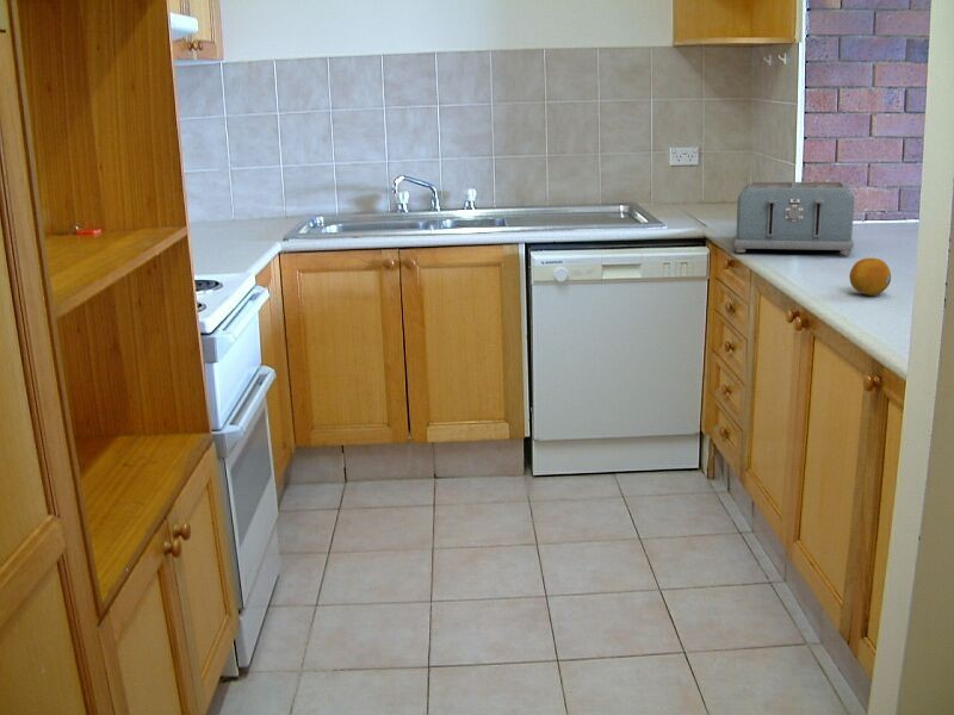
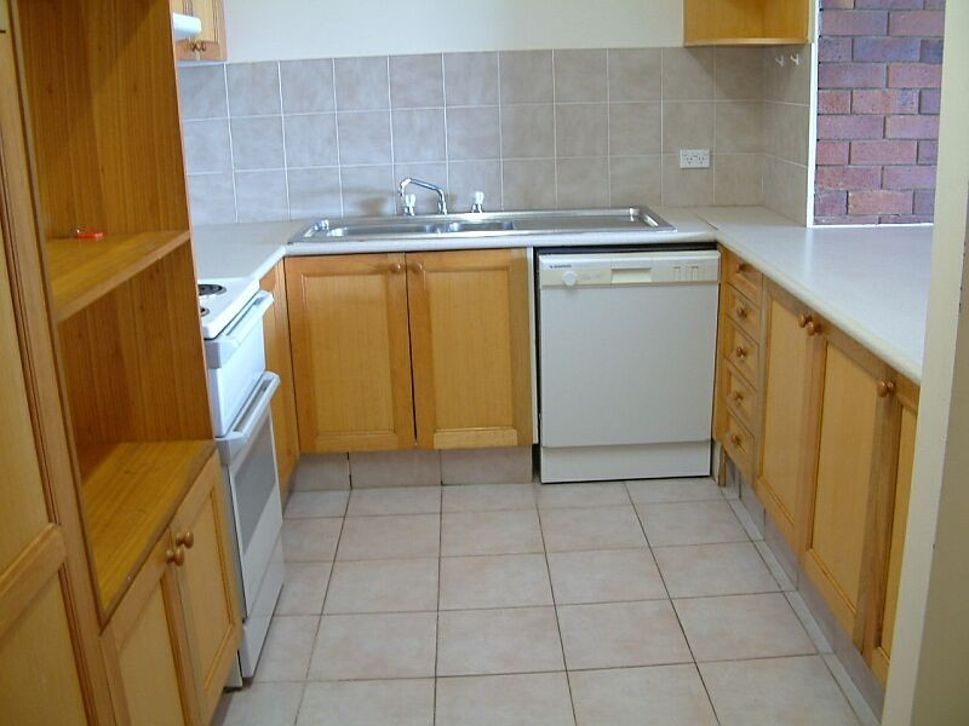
- toaster (793, 216)
- fruit (869, 276)
